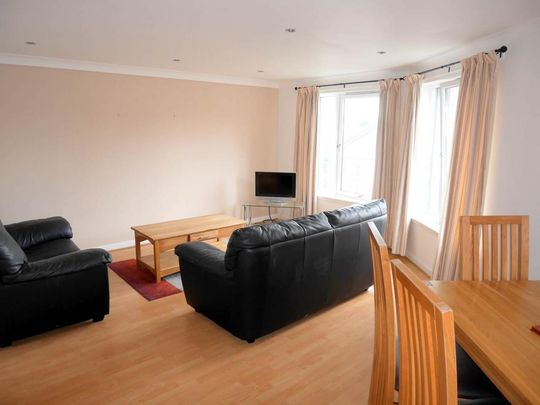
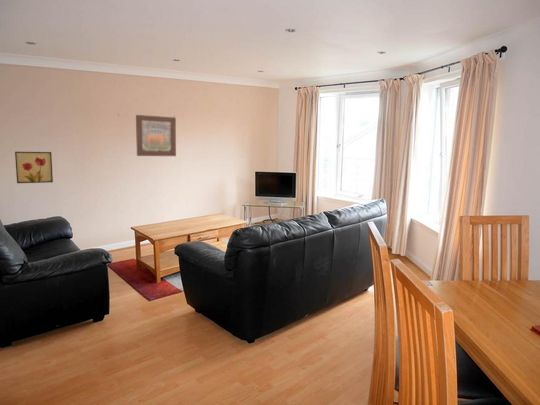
+ wall art (34, 167)
+ wall art (156, 136)
